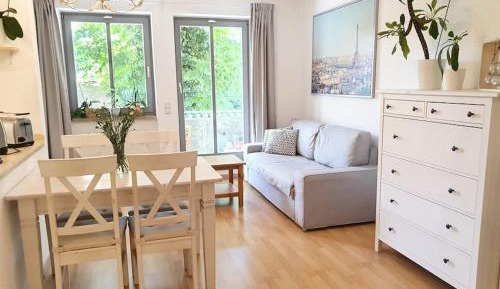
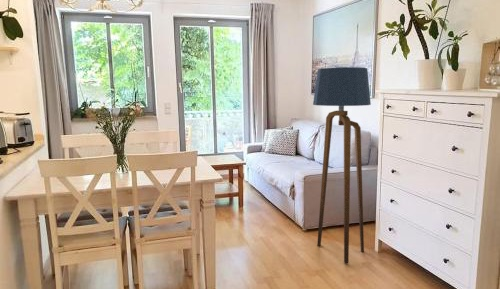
+ floor lamp (344, 163)
